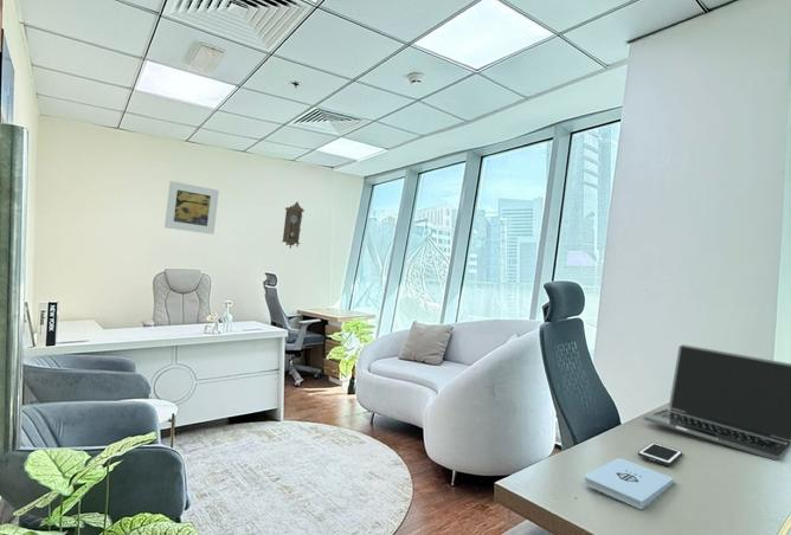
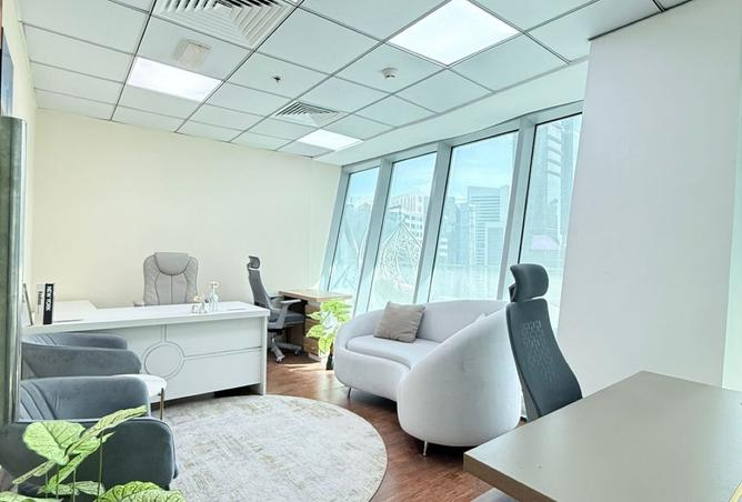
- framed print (192, 208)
- cell phone (660, 453)
- notepad (628, 481)
- laptop (721, 393)
- pendulum clock (292, 225)
